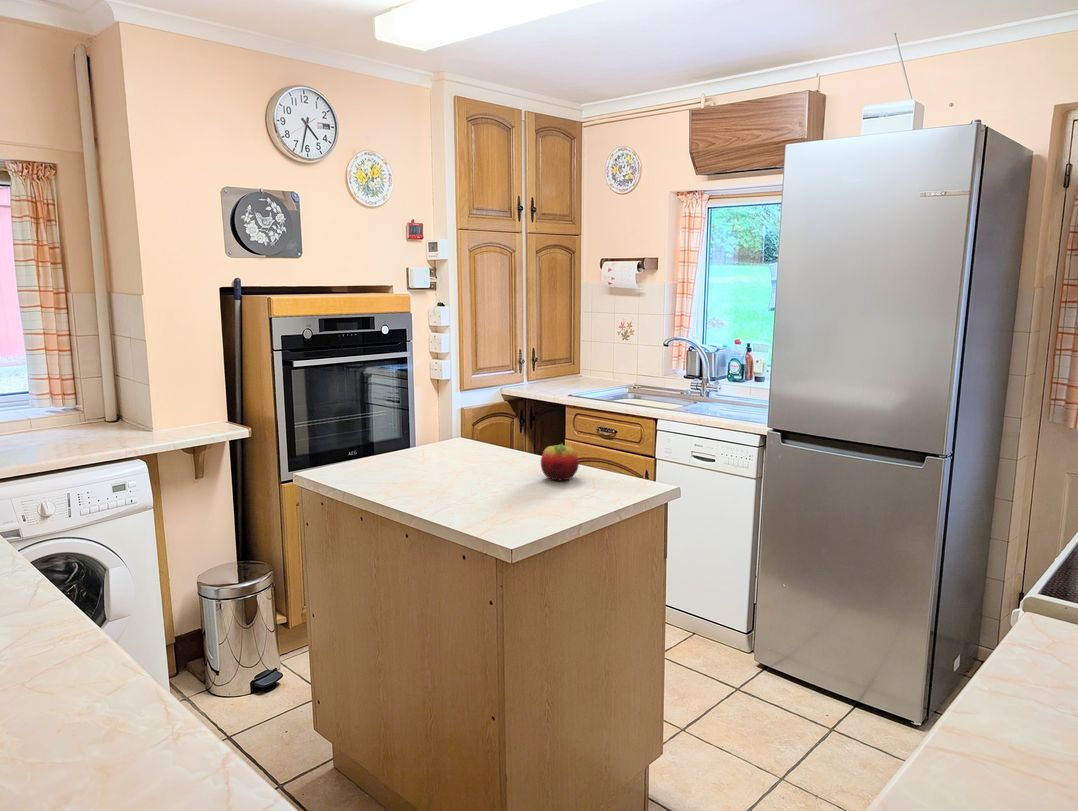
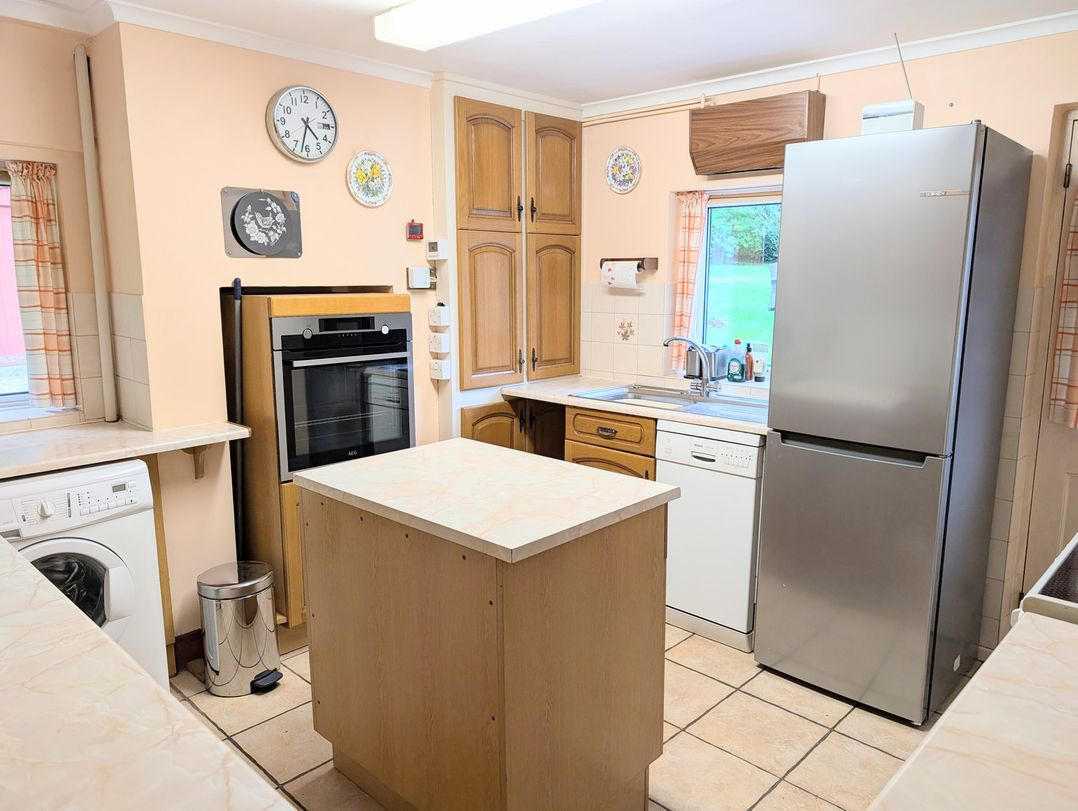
- fruit (559, 461)
